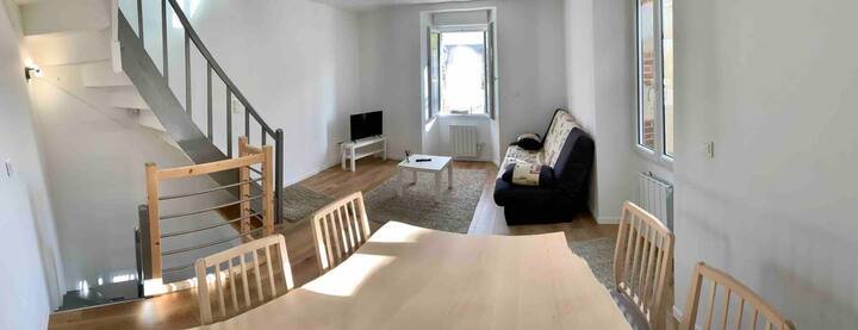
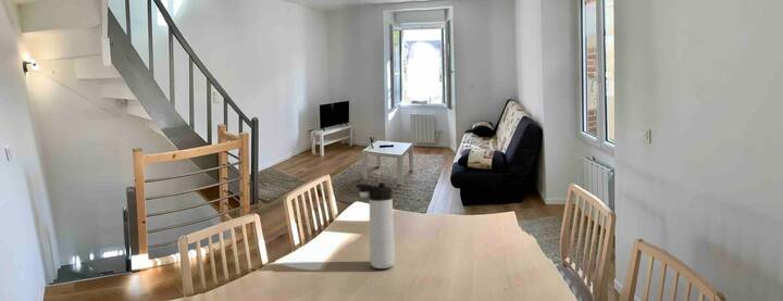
+ thermos bottle (375, 224)
